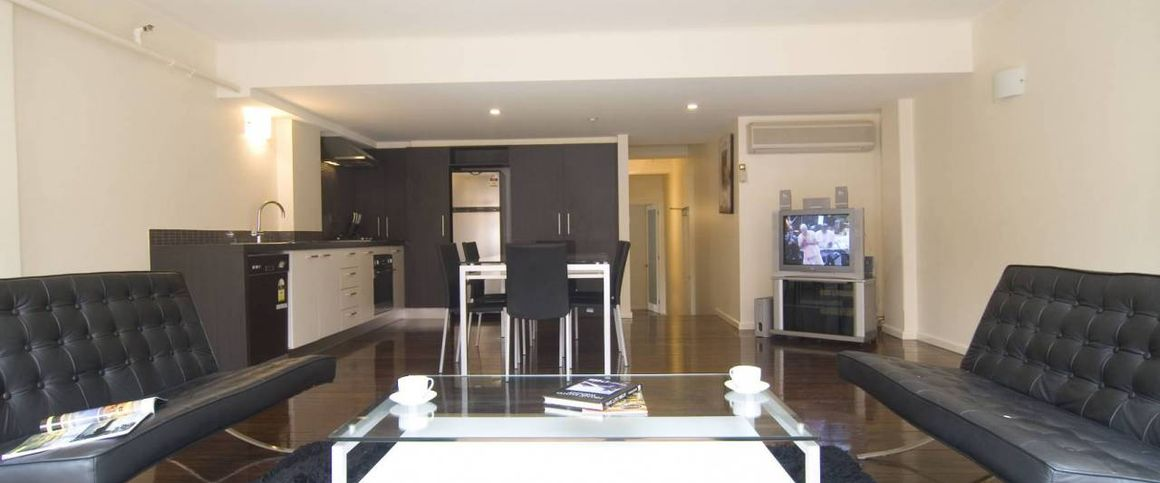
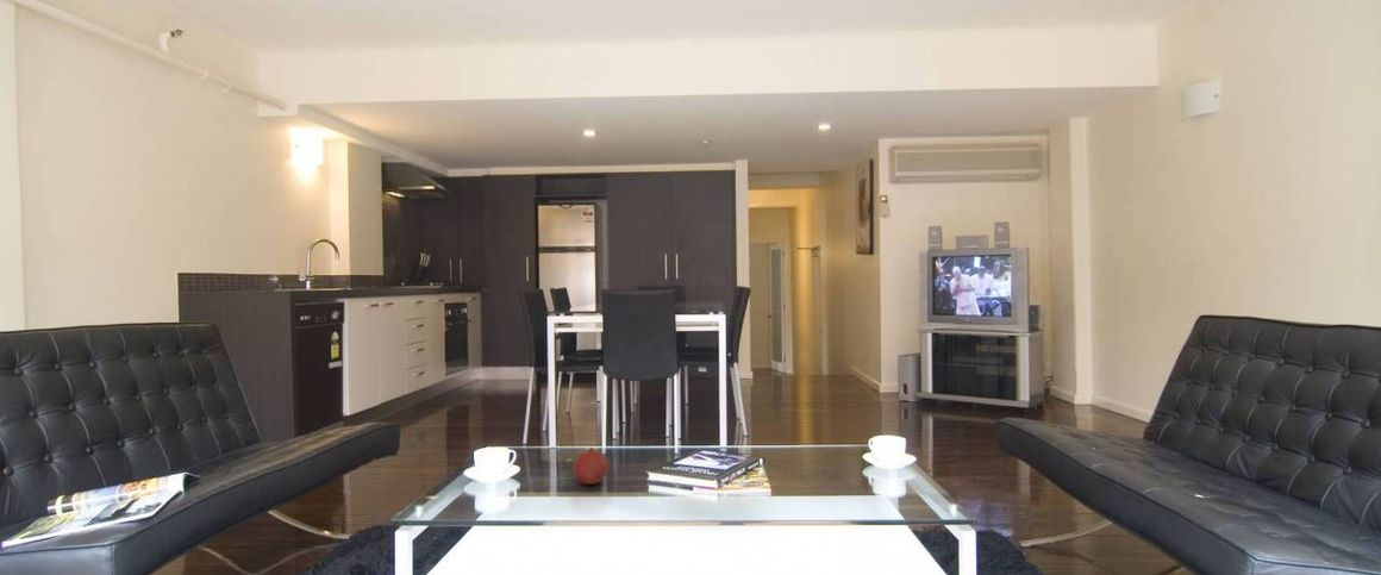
+ fruit (590, 465)
